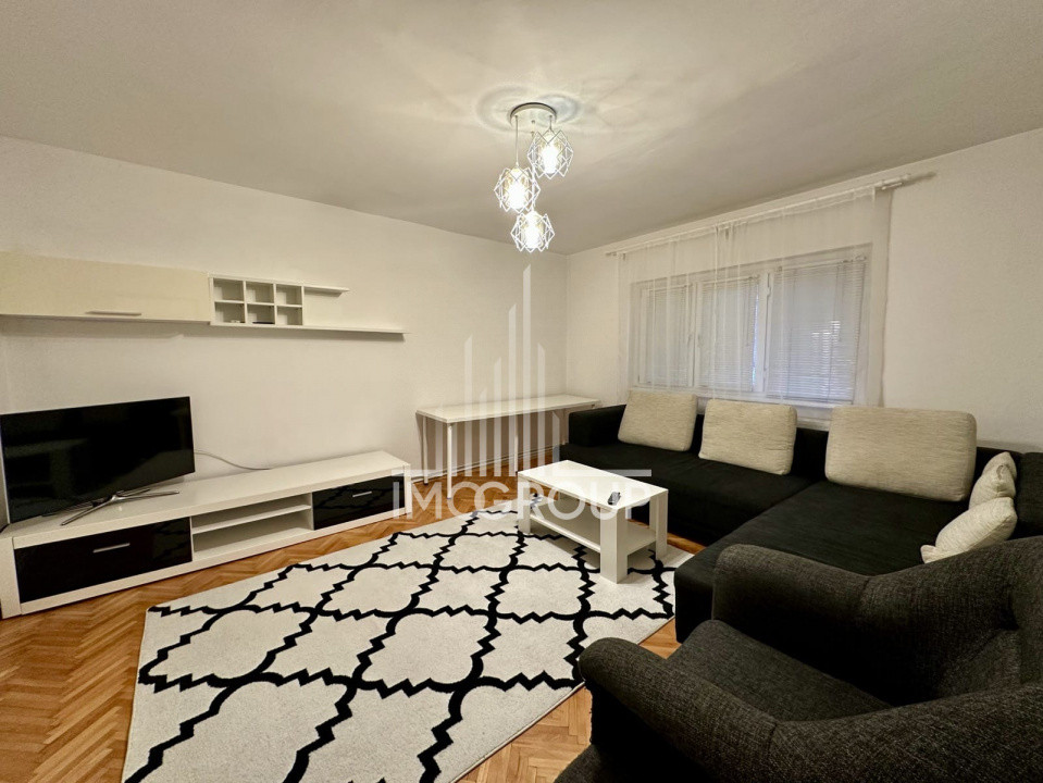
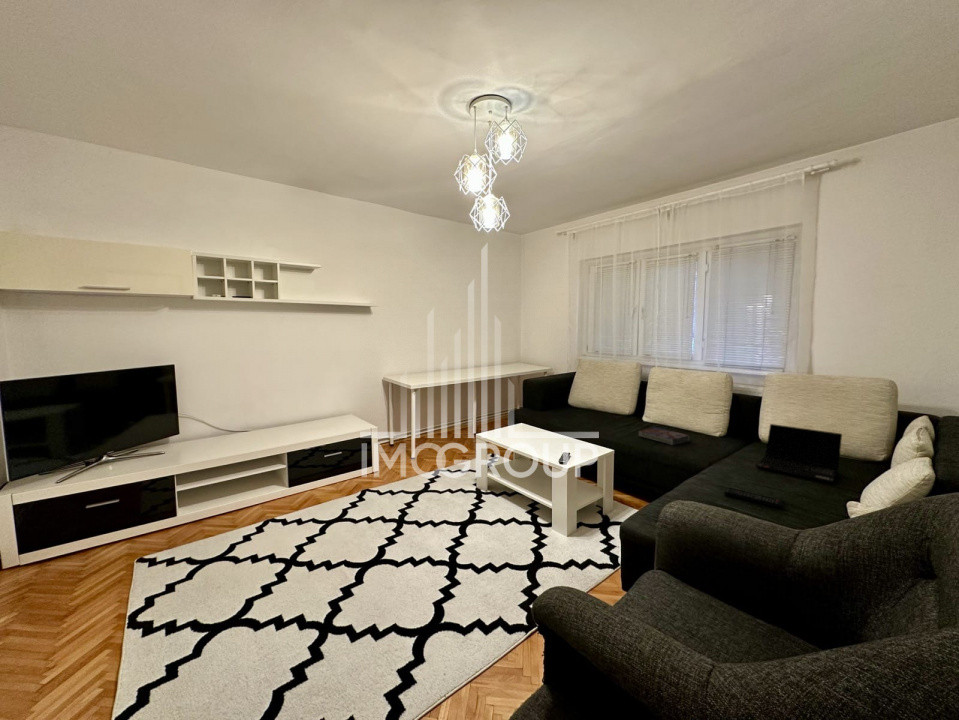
+ laptop computer (798, 450)
+ remote control (752, 498)
+ textbook (663, 435)
